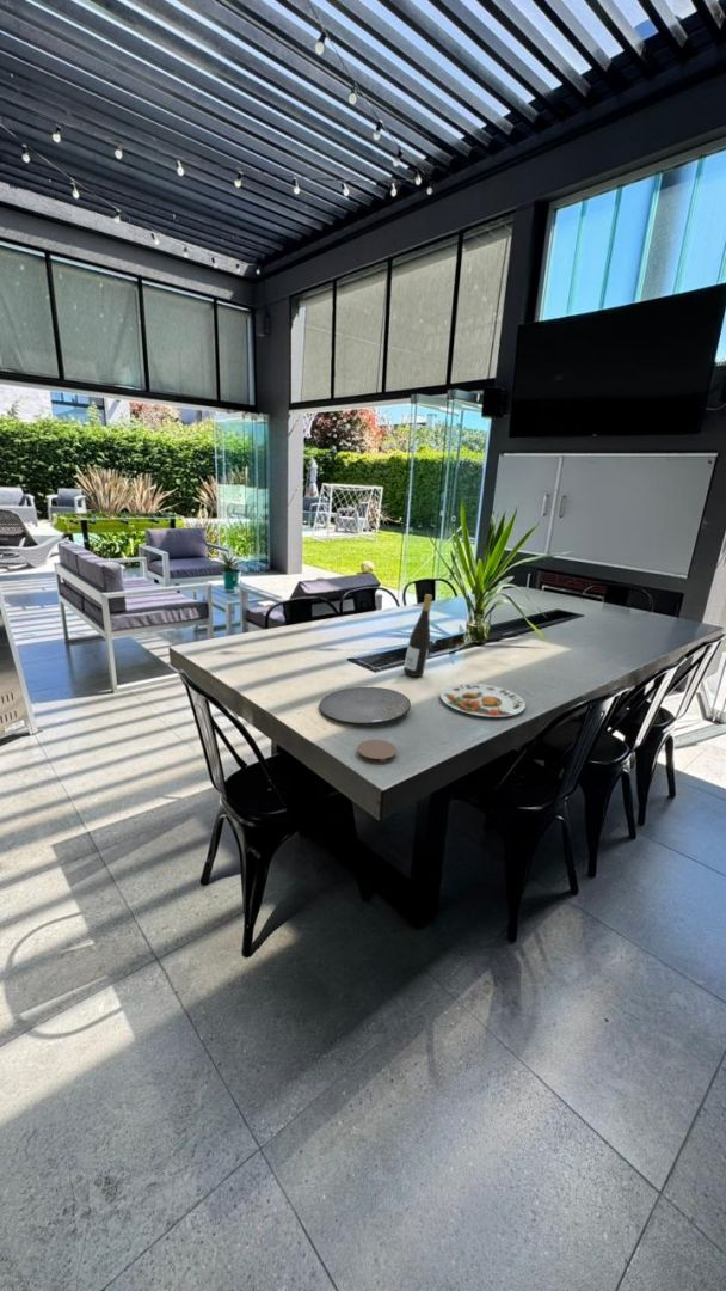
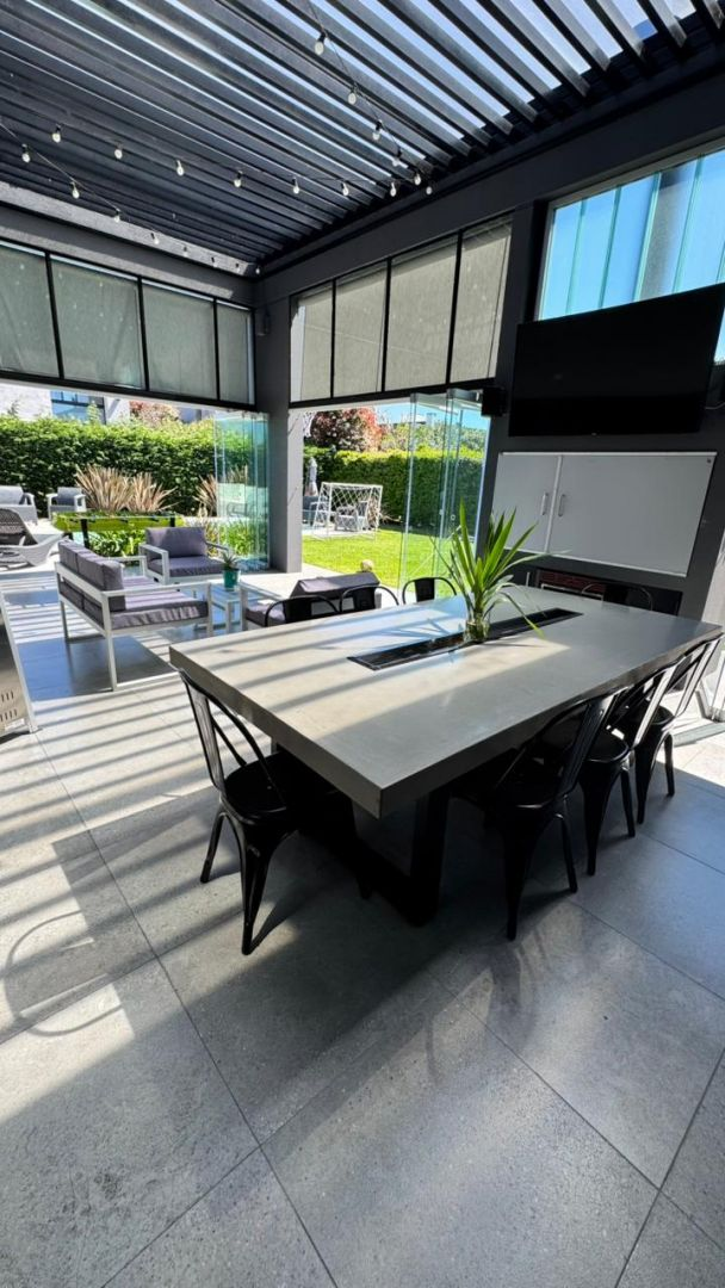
- plate (481, 699)
- plate (364, 704)
- coaster (376, 751)
- wine bottle (418, 635)
